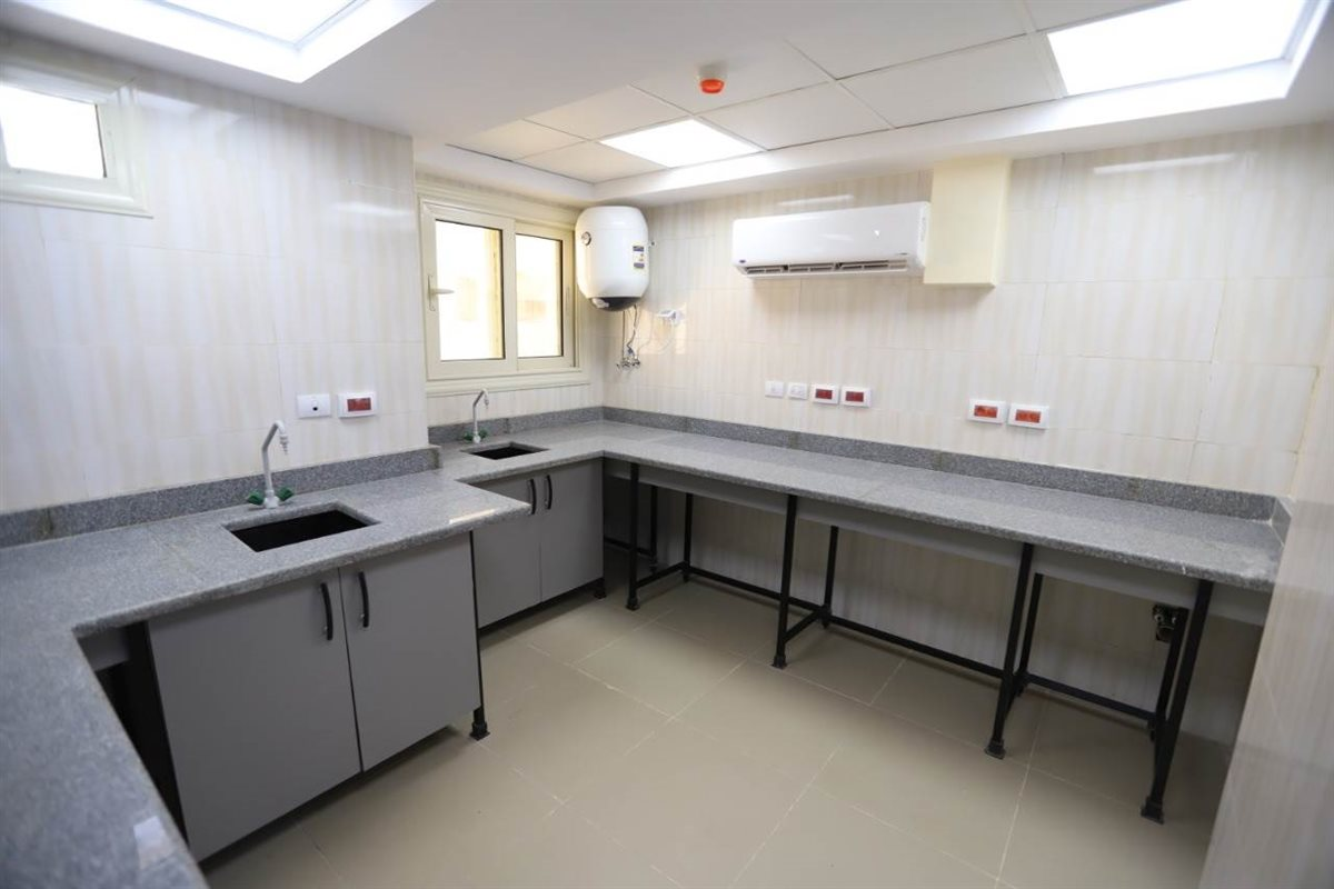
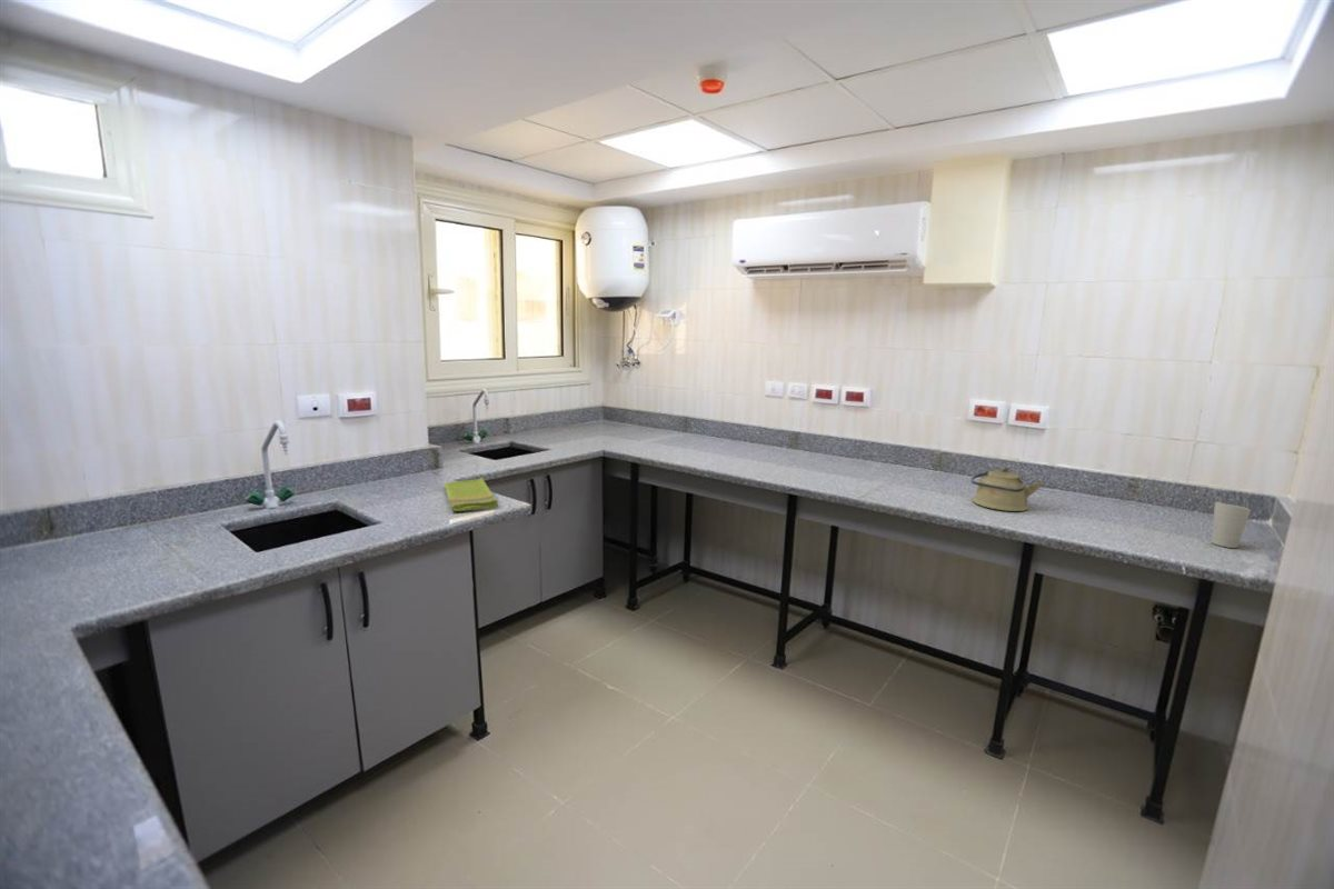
+ dish towel (469, 492)
+ kettle (1007, 487)
+ cup (1228, 523)
